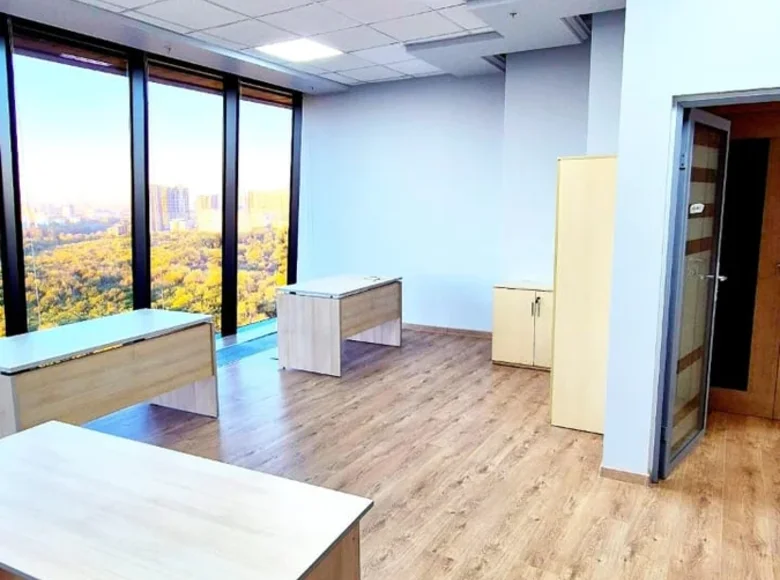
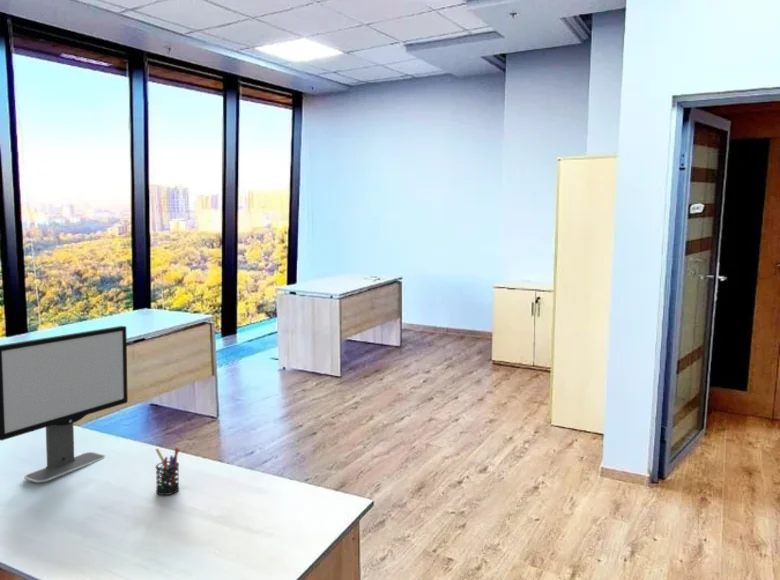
+ computer monitor (65, 401)
+ pen holder (170, 467)
